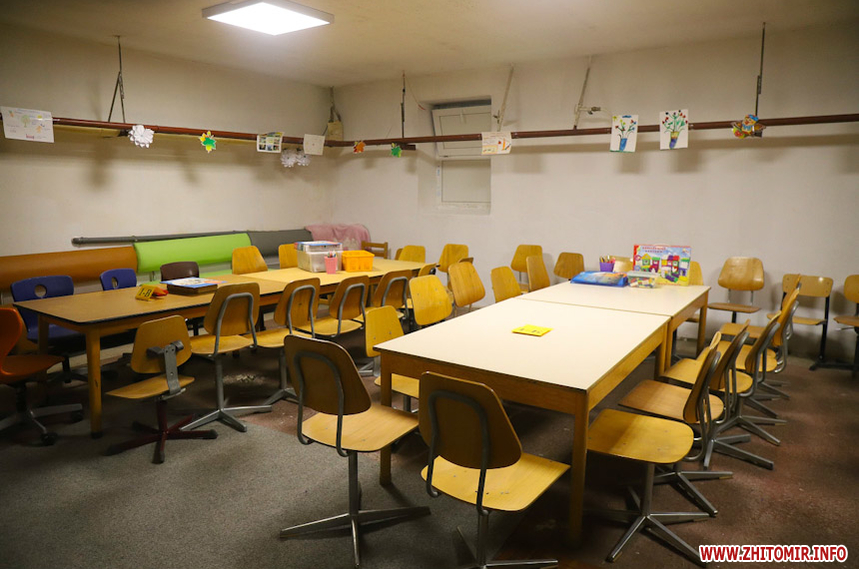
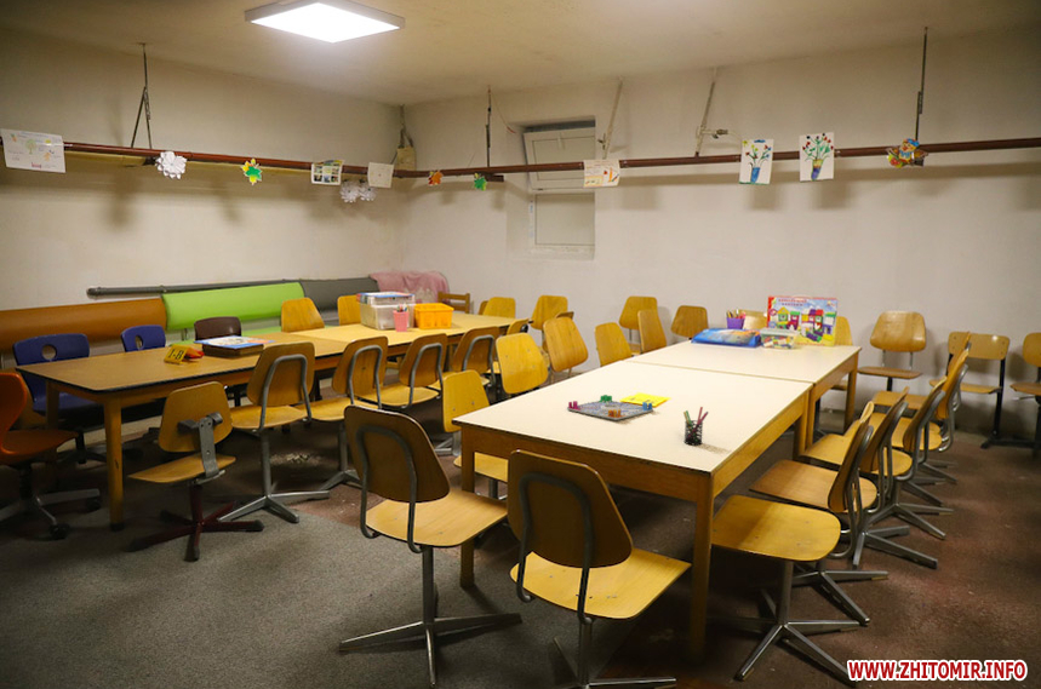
+ pen holder (693, 424)
+ board game (610, 406)
